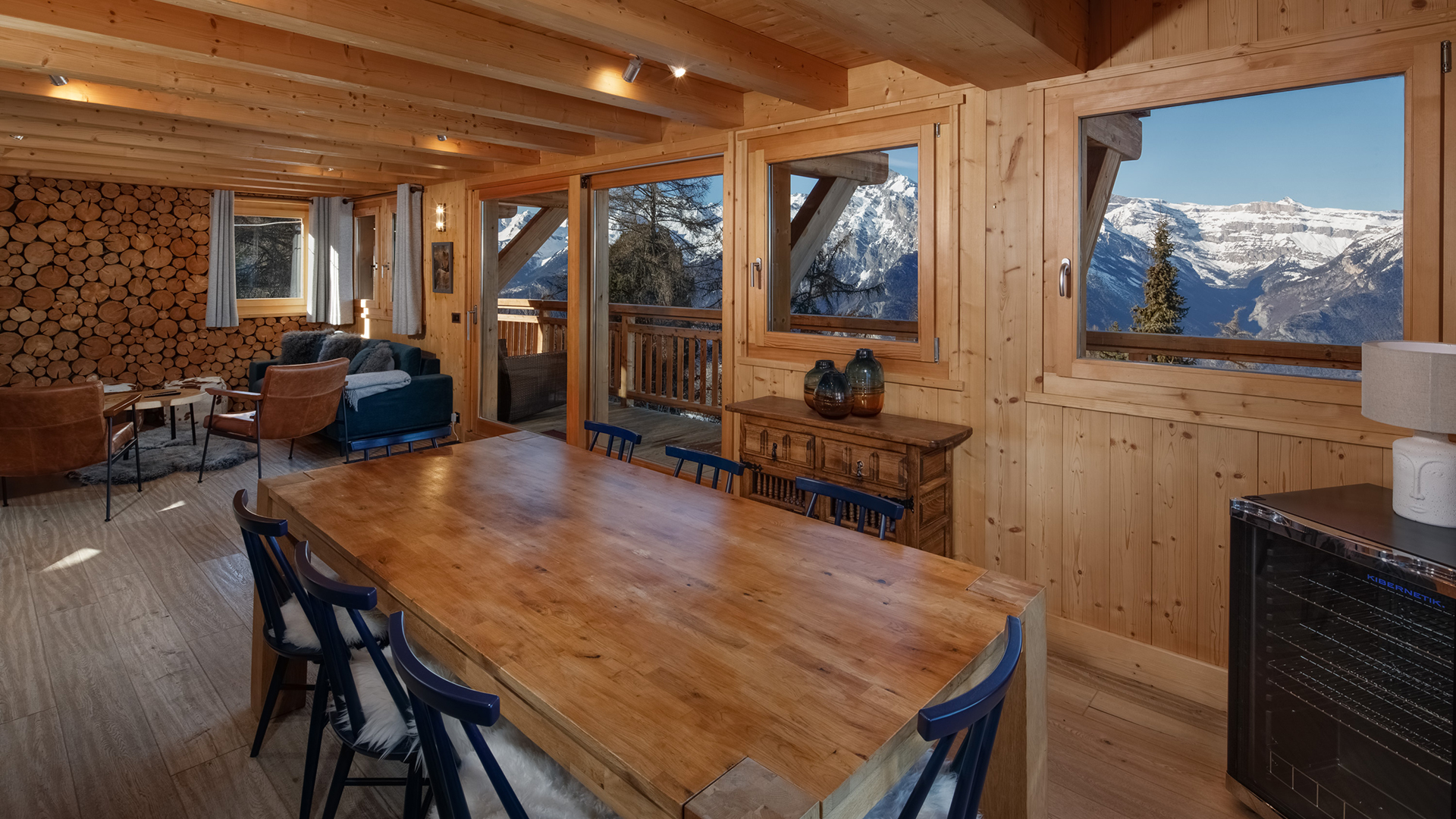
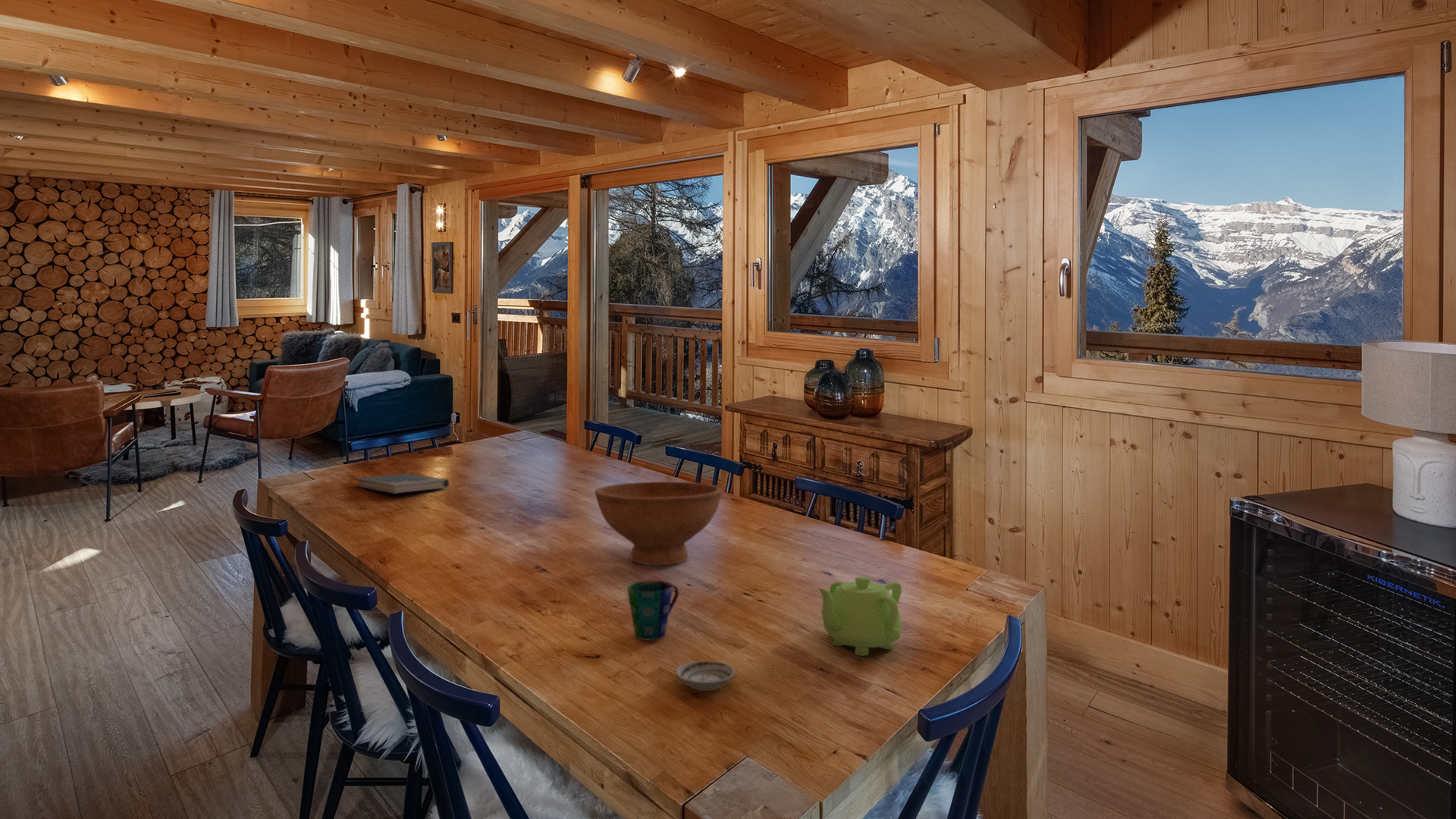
+ book (402, 482)
+ cup (655, 609)
+ saucer (705, 677)
+ bowl (659, 523)
+ teapot (859, 612)
